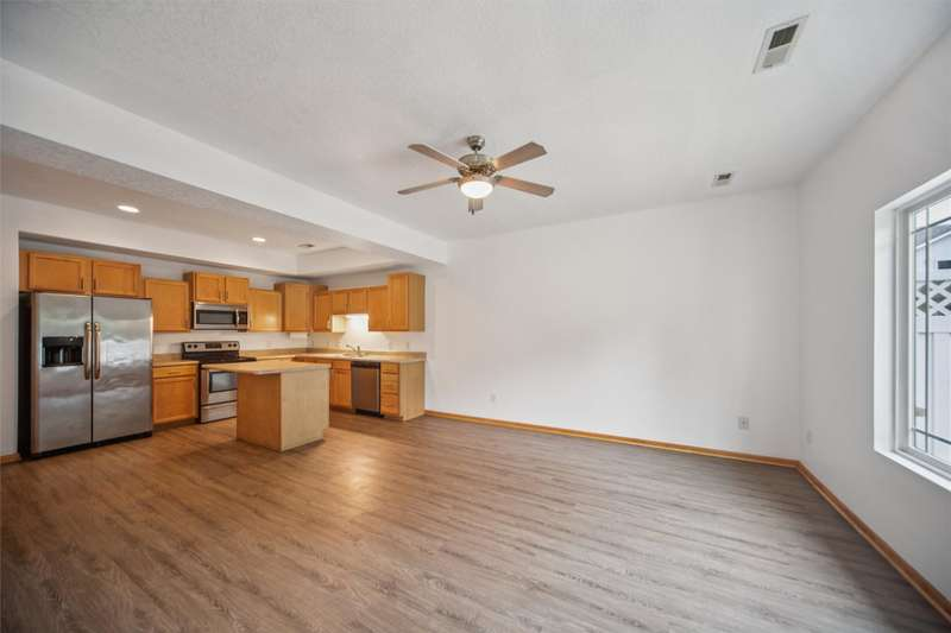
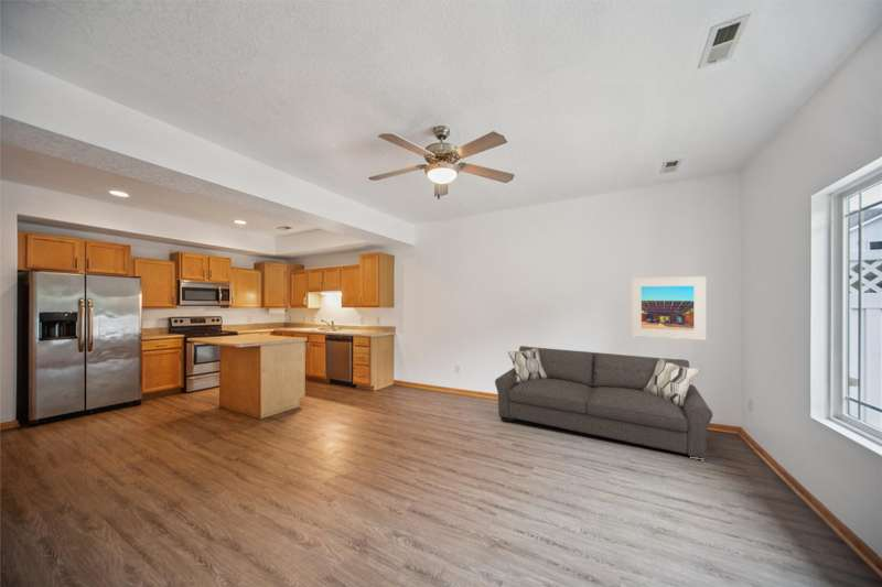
+ sofa (591, 390)
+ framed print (666, 307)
